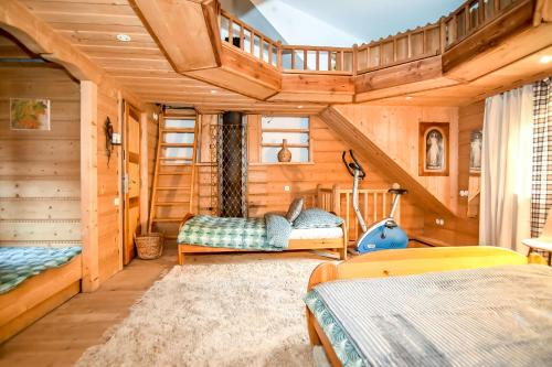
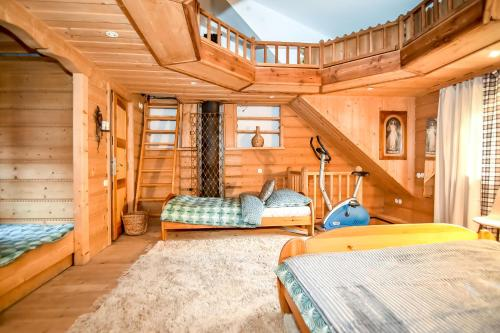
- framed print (30, 115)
